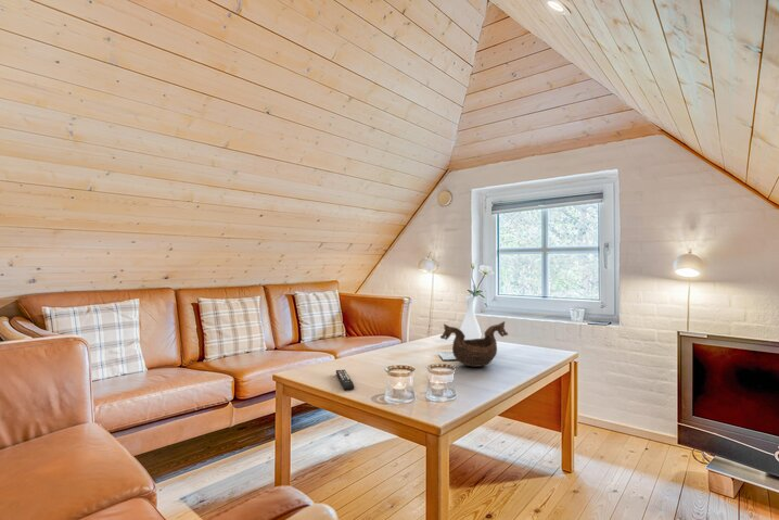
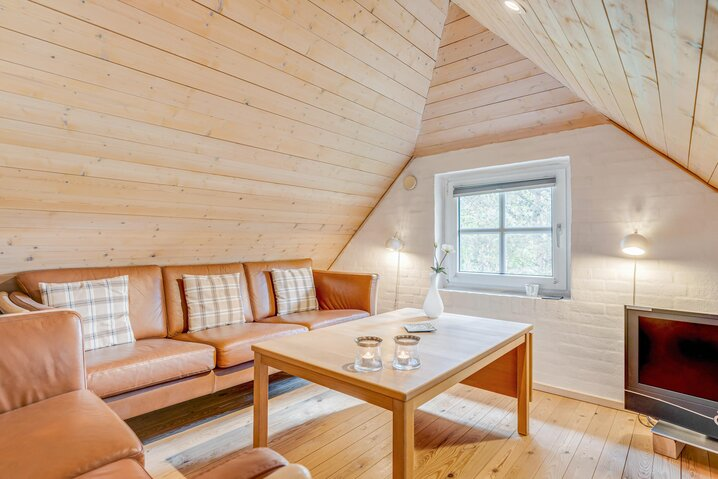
- remote control (344, 378)
- decorative bowl (474, 343)
